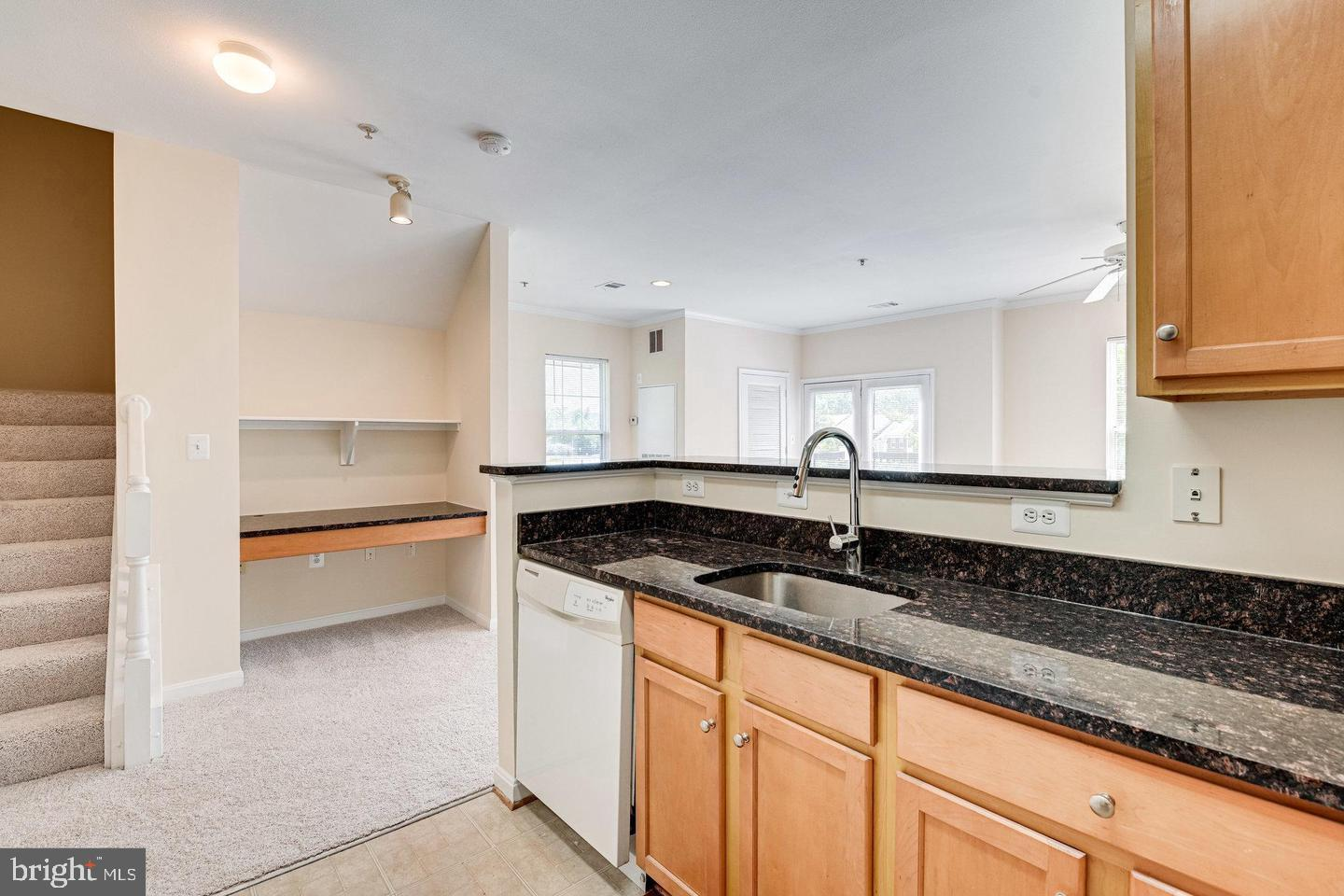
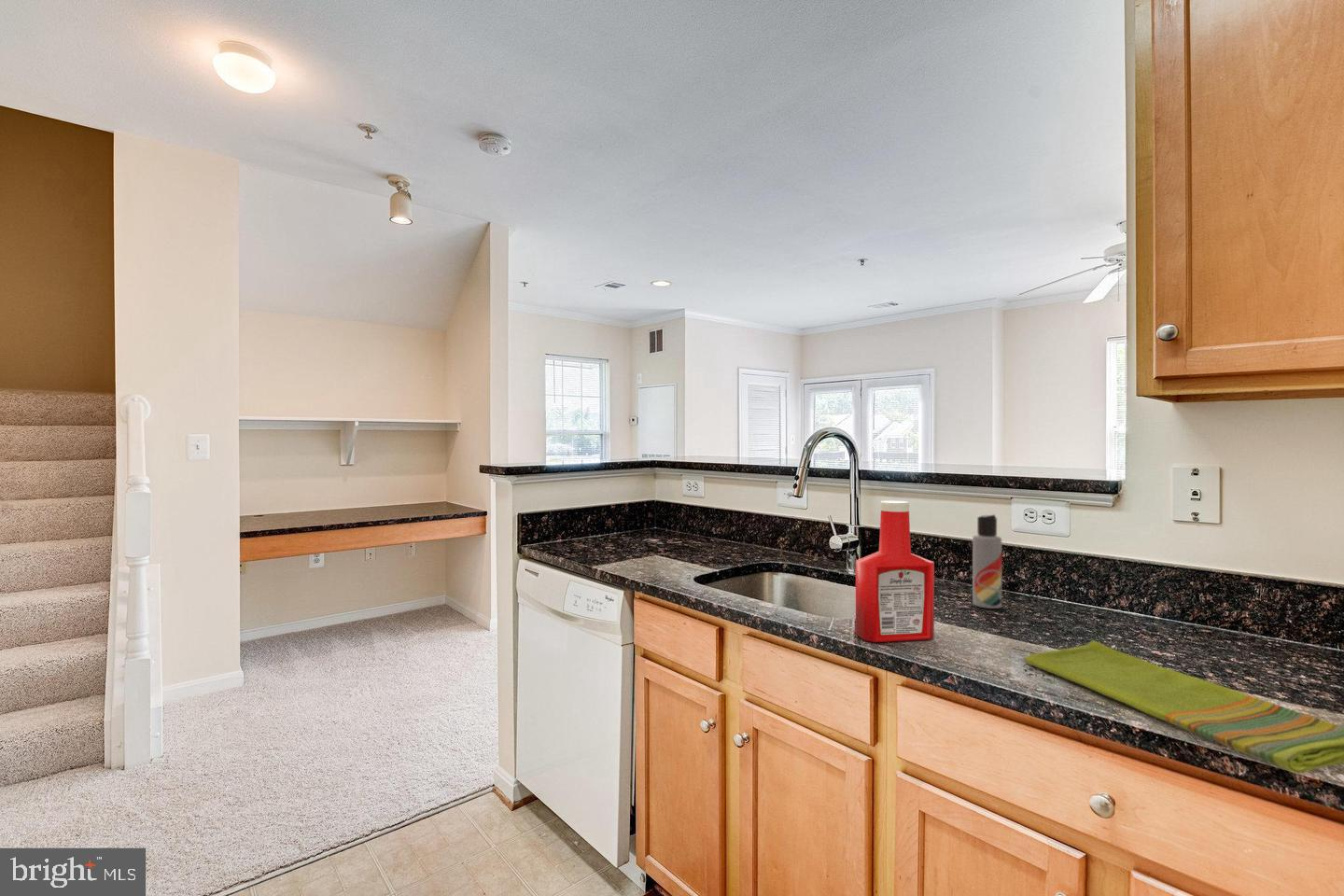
+ soap bottle (894, 568)
+ dish towel (1171, 692)
+ lotion bottle (987, 559)
